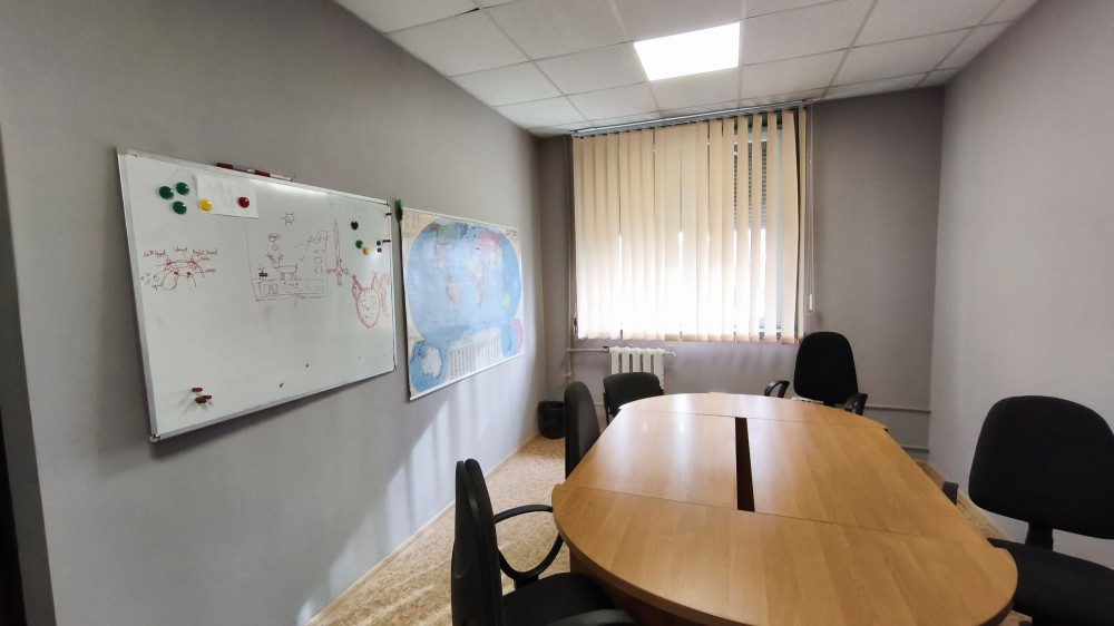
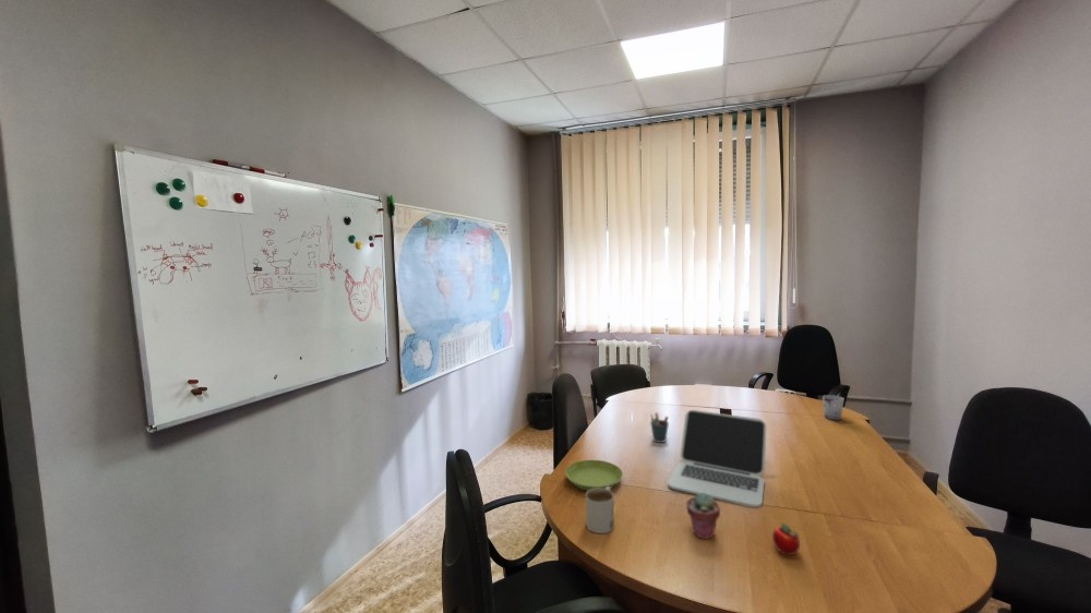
+ laptop (718, 452)
+ cup (832, 408)
+ pen holder (659, 426)
+ mug (602, 506)
+ potted succulent (703, 512)
+ saucer (594, 476)
+ apple (786, 538)
